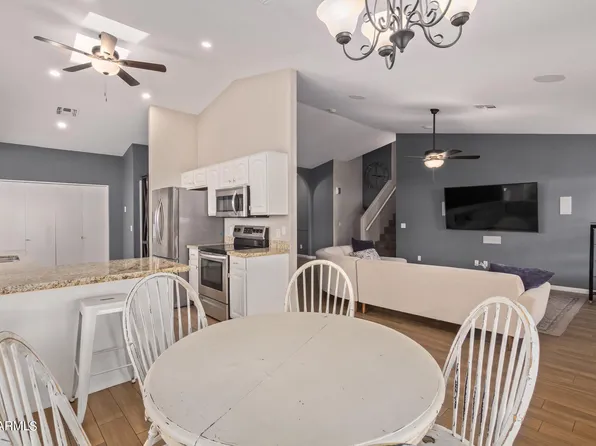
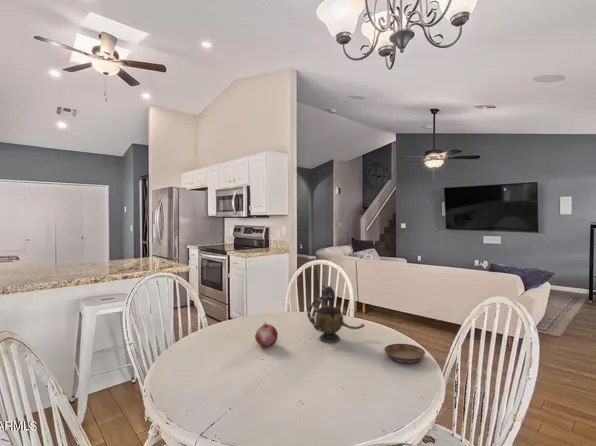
+ fruit (266, 333)
+ saucer (404, 353)
+ teapot (337, 311)
